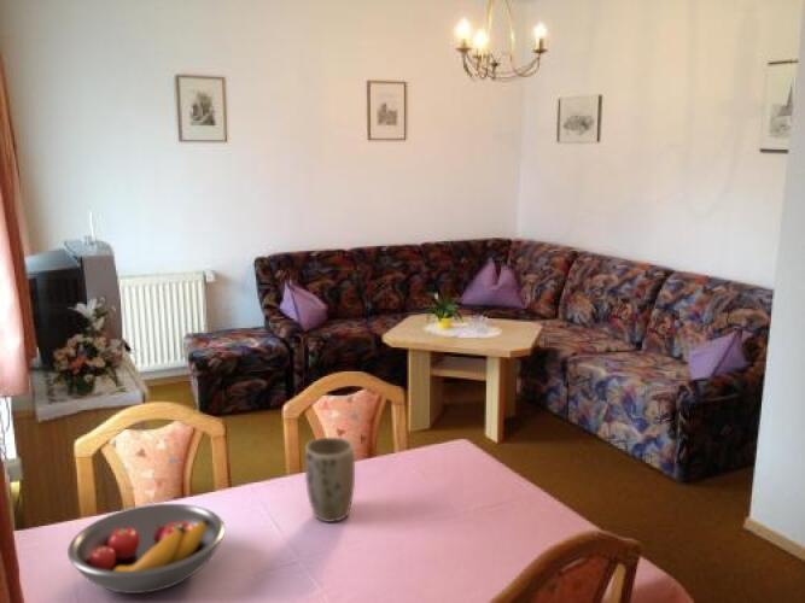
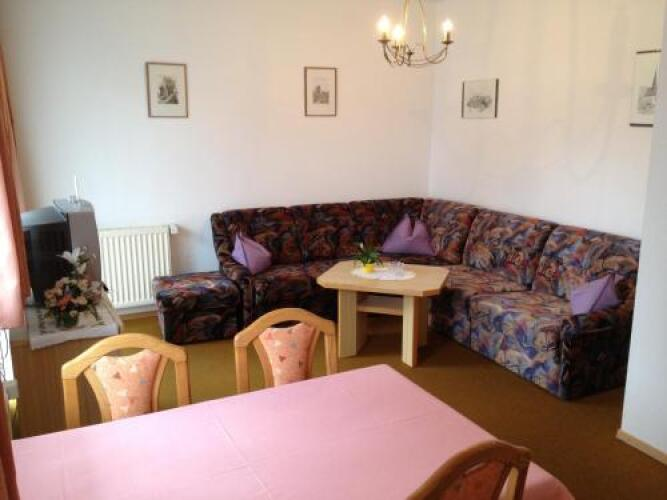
- plant pot (329, 480)
- fruit bowl (148, 549)
